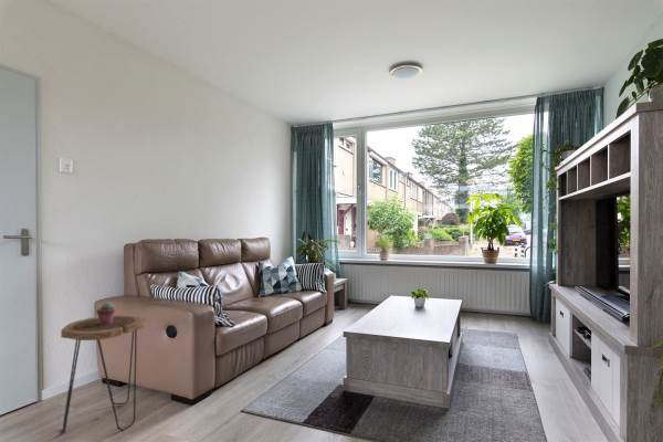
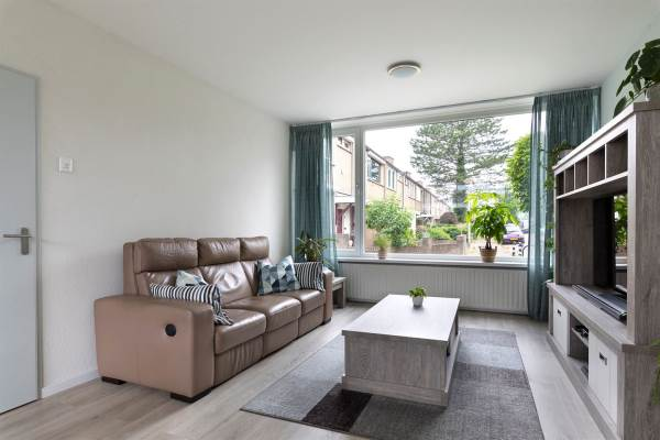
- side table (105, 371)
- potted succulent (106, 312)
